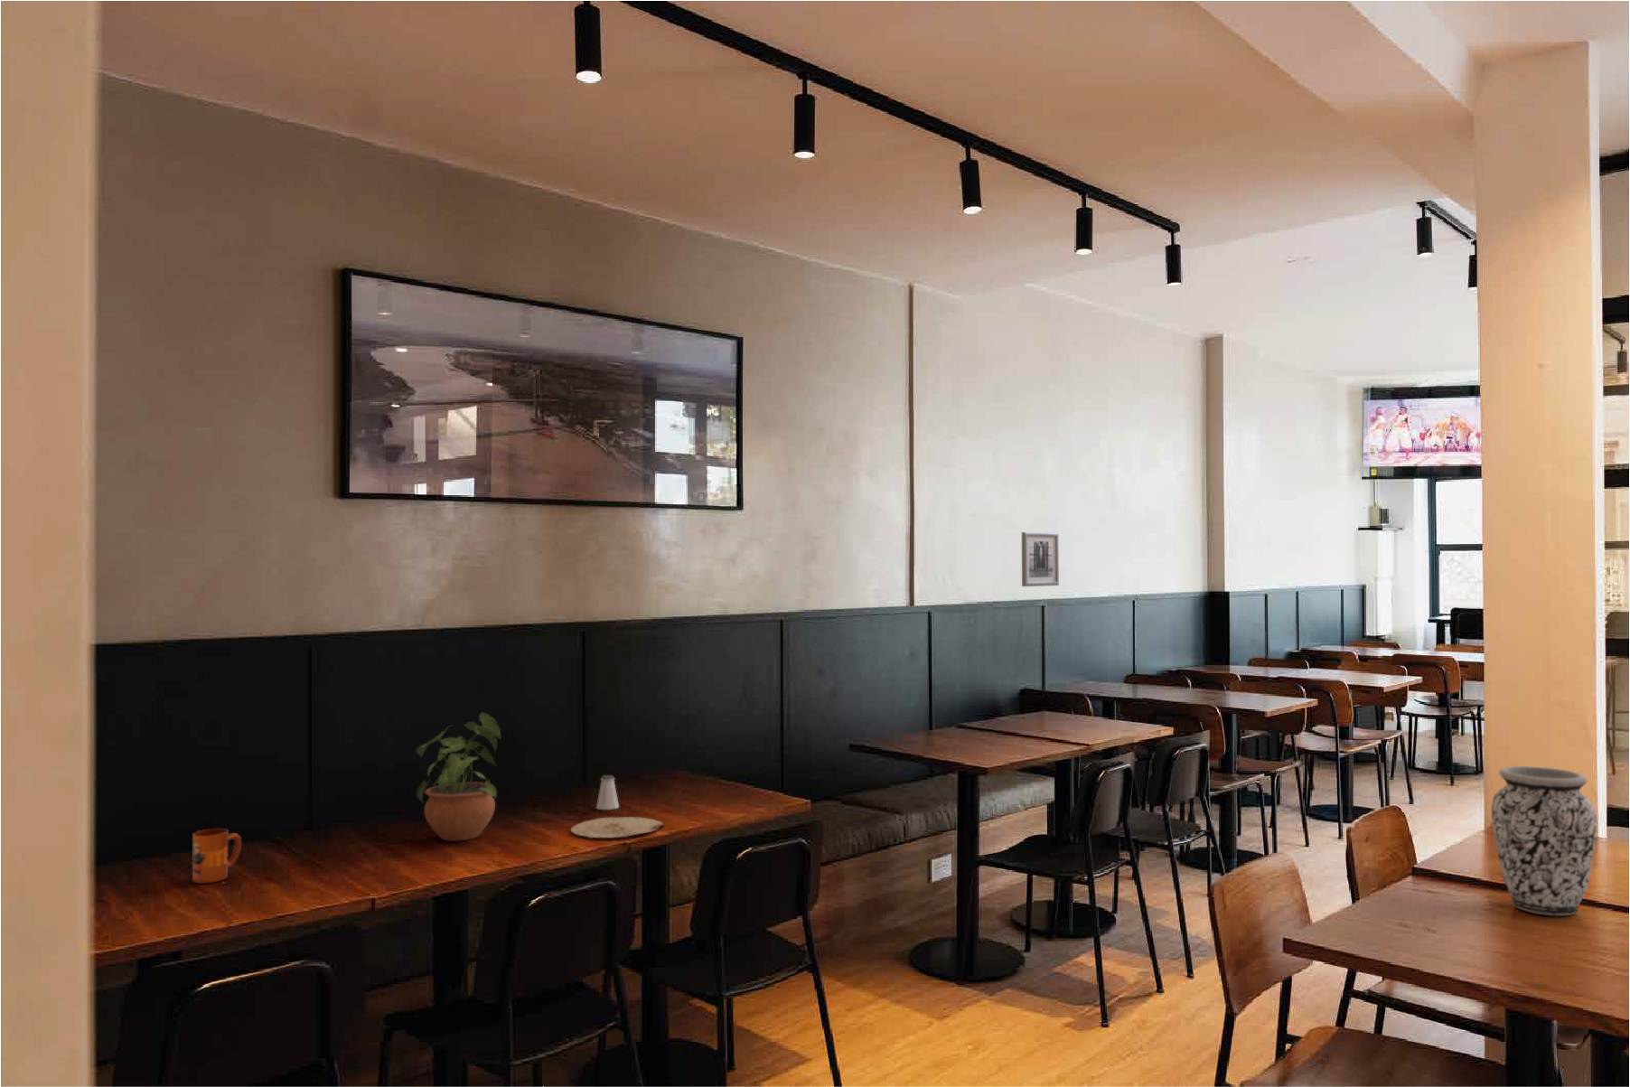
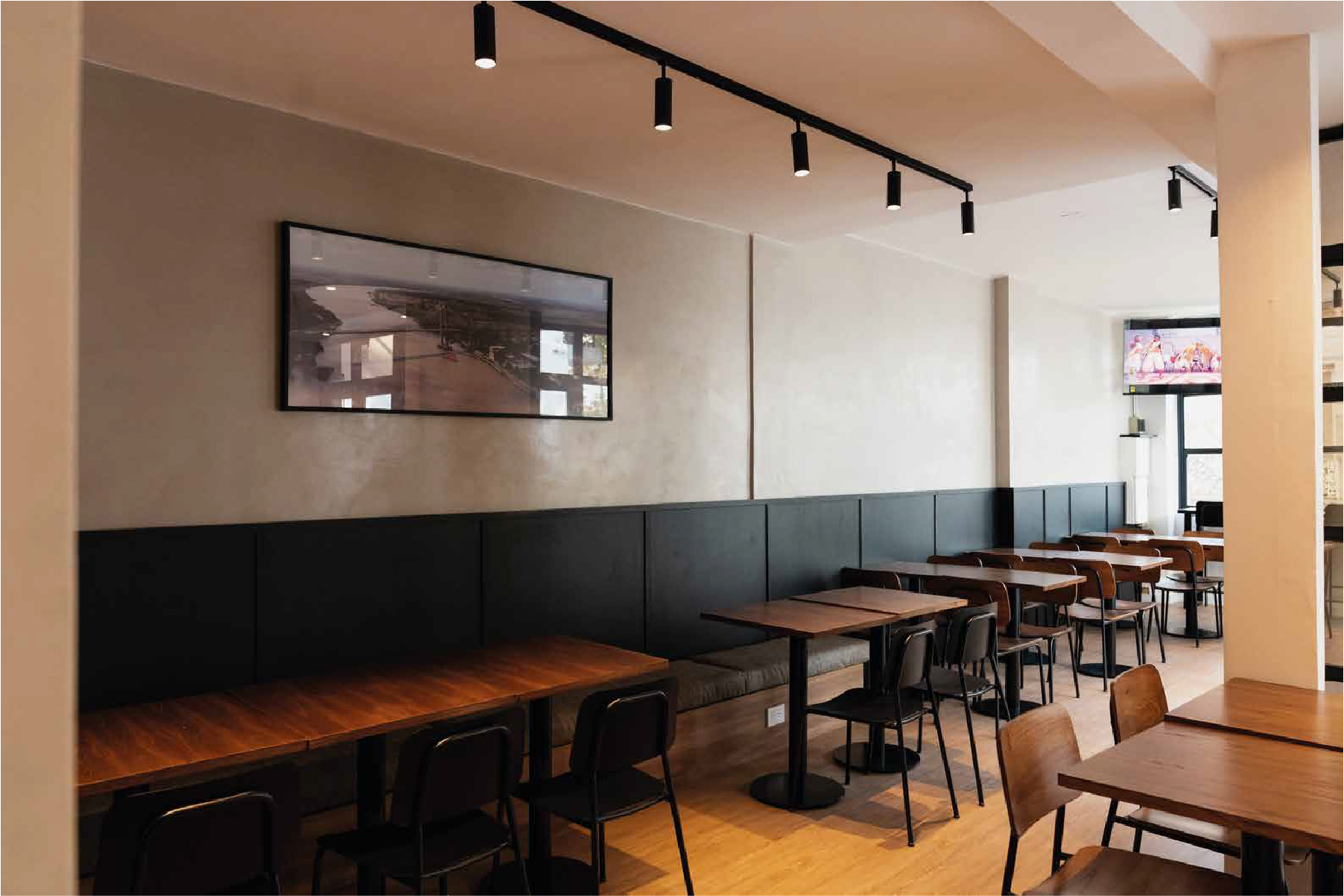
- plate (617, 825)
- wall art (1041, 559)
- mug (218, 854)
- potted plant (467, 774)
- vase (1543, 841)
- saltshaker (608, 791)
